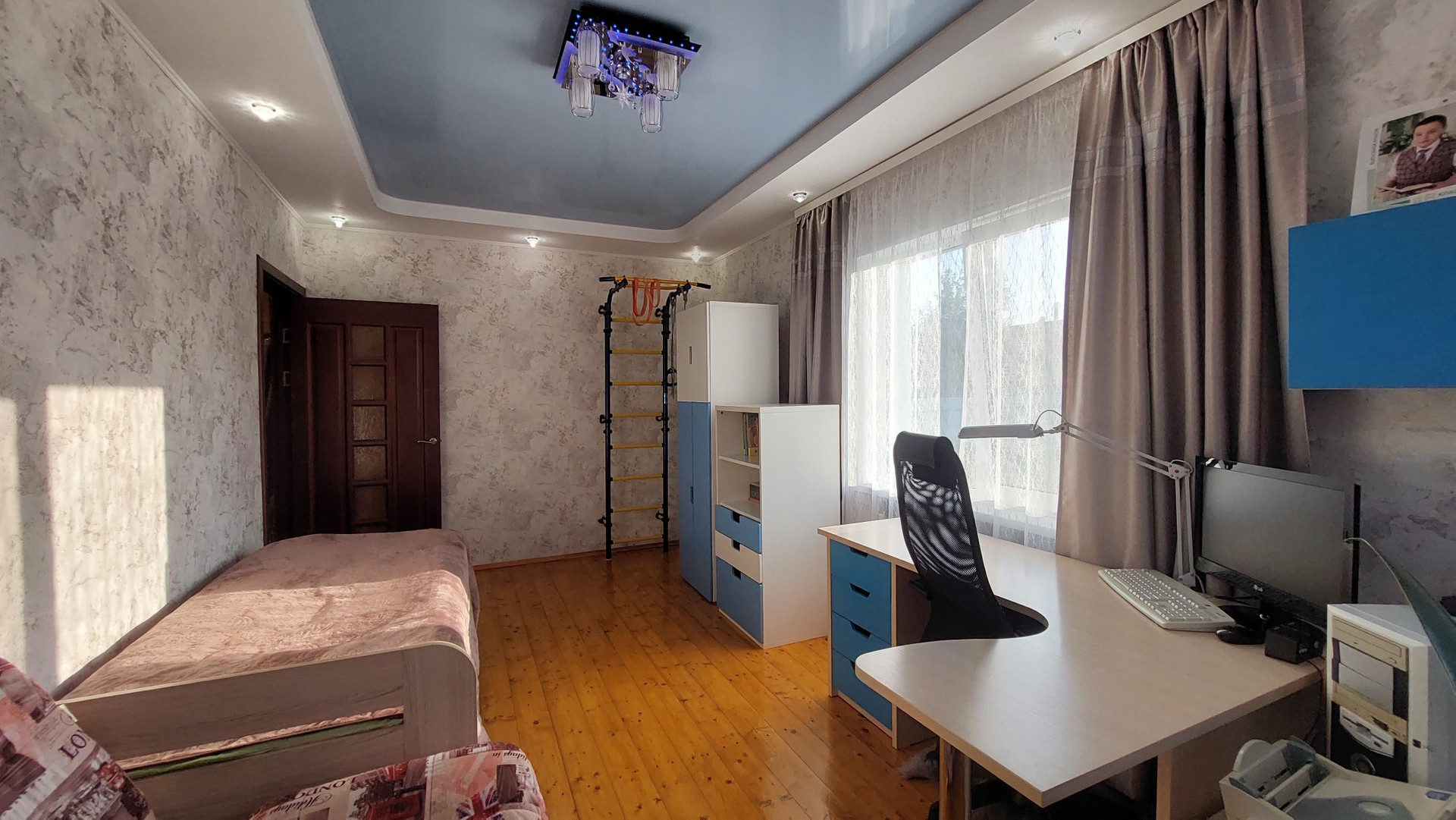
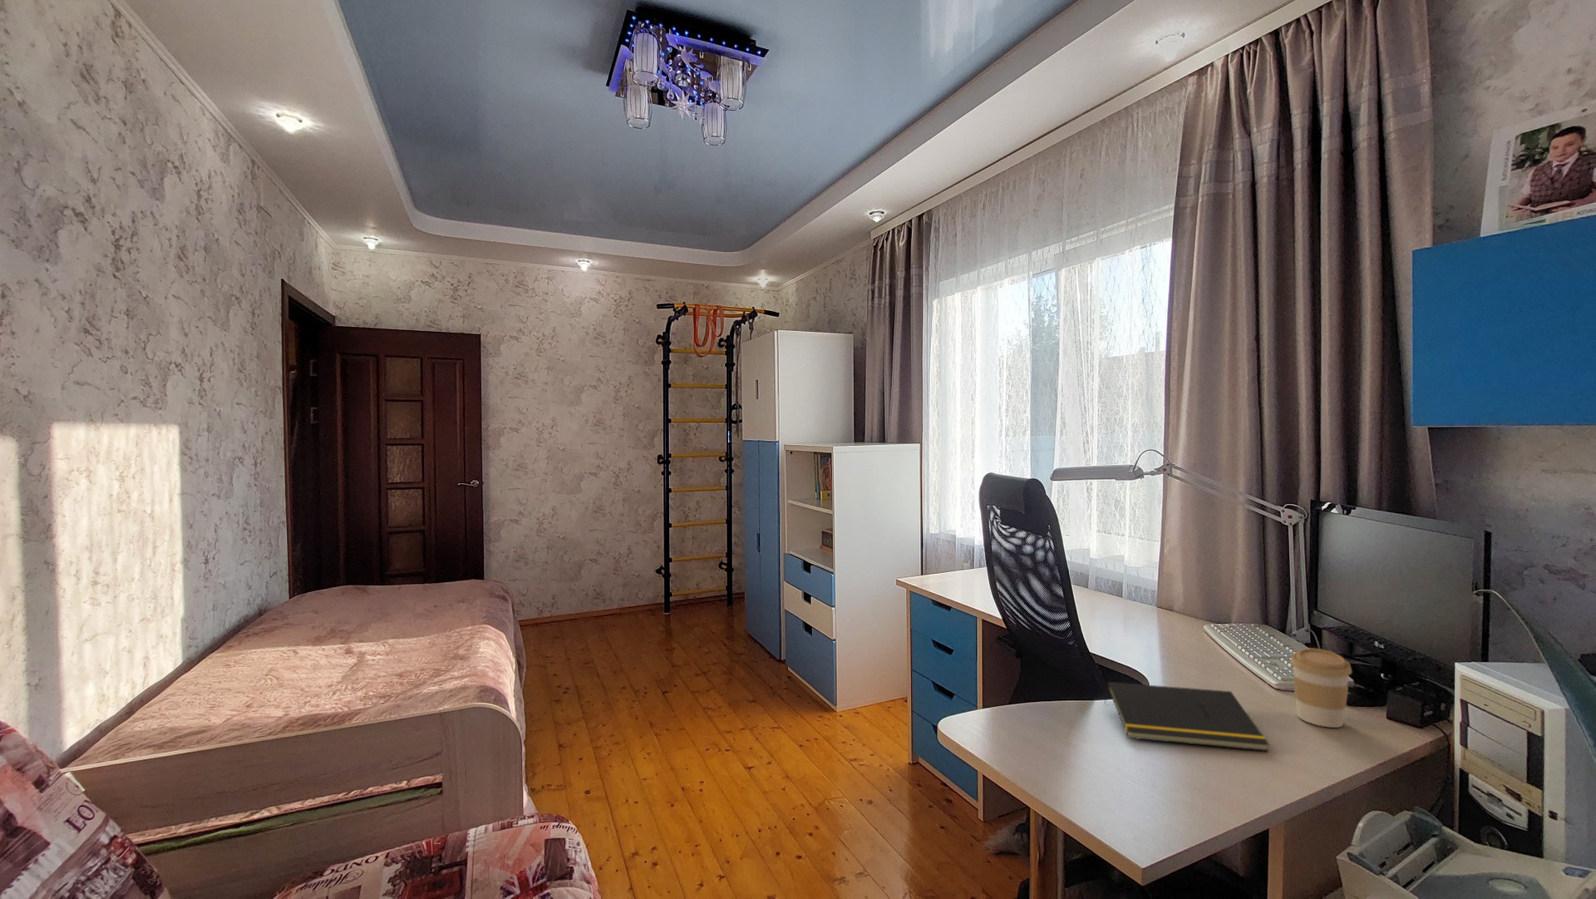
+ coffee cup (1320, 686)
+ notepad (1182, 714)
